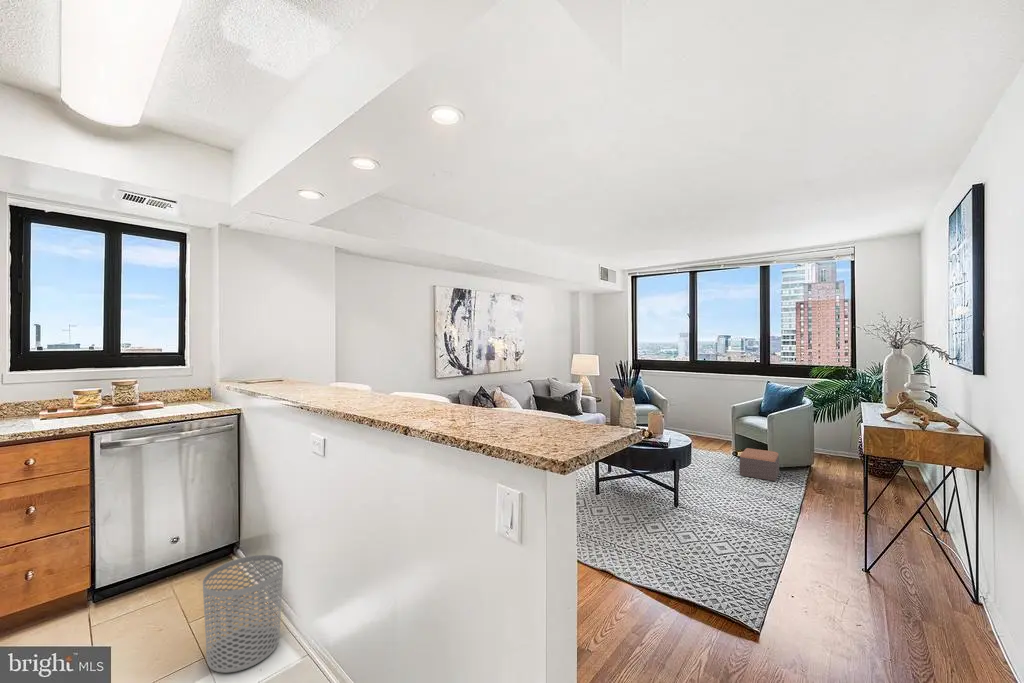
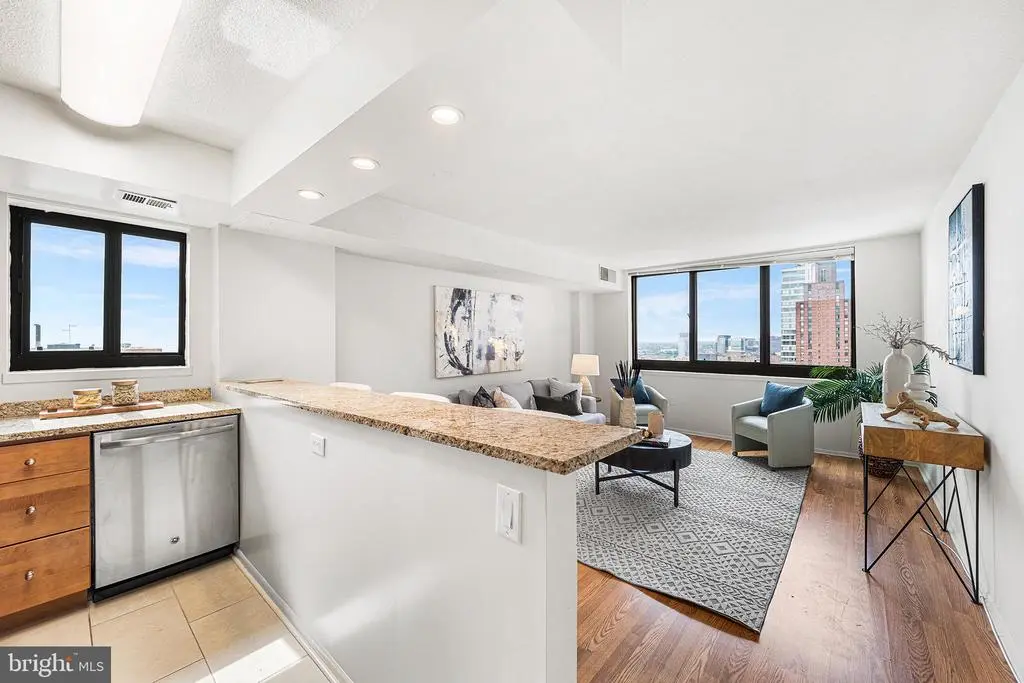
- footstool (759, 463)
- waste bin (244, 611)
